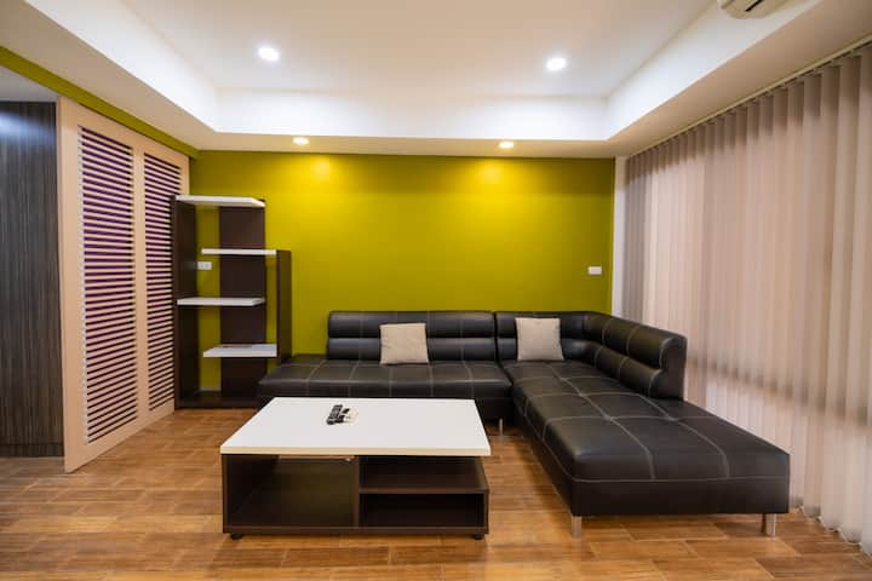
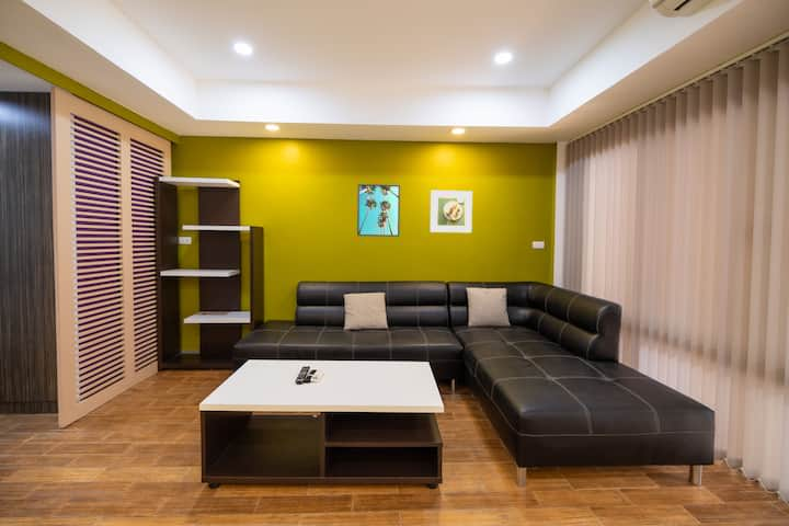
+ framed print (378, 210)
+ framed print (450, 211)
